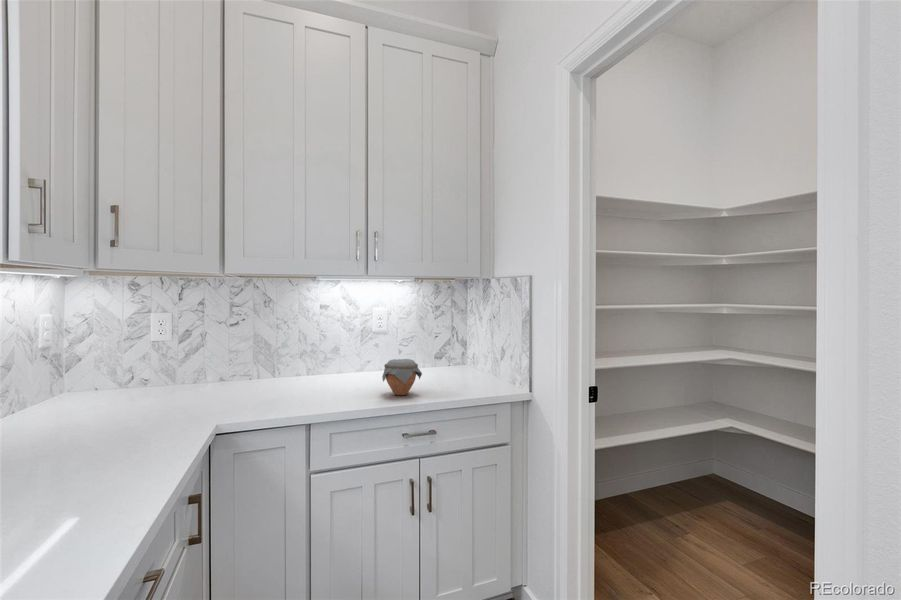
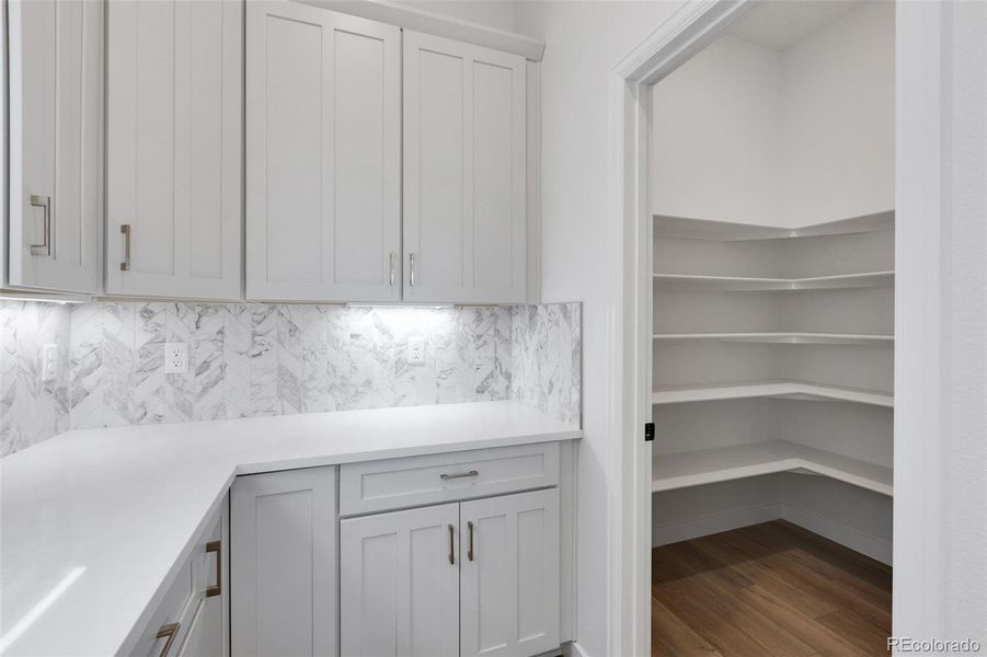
- jar (400, 376)
